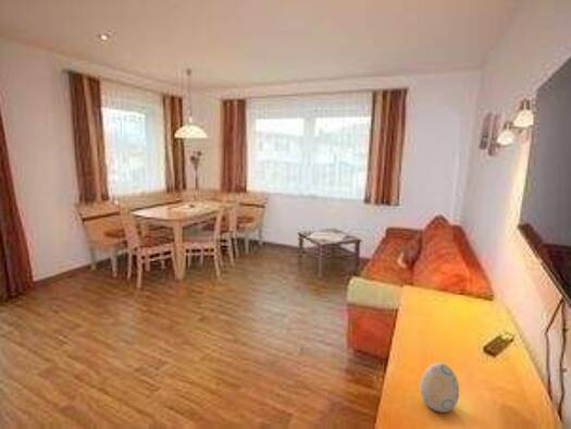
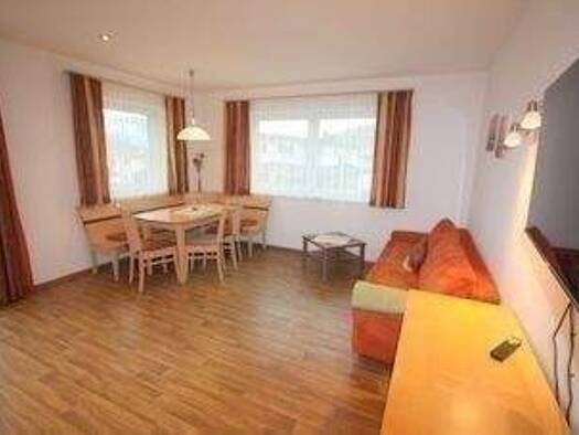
- decorative egg (439, 384)
